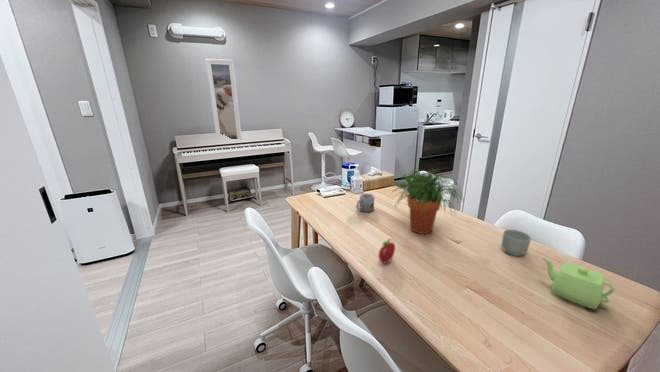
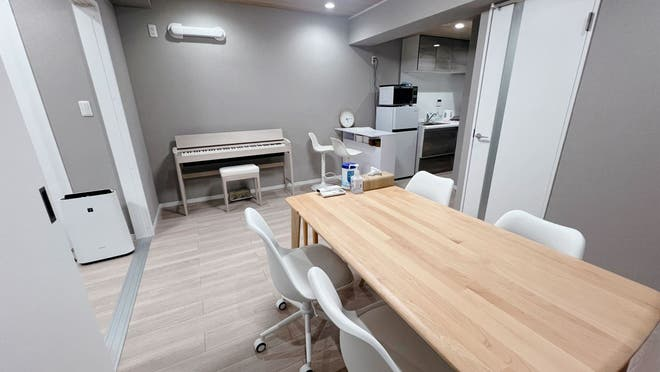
- mug (516, 242)
- potted plant (424, 201)
- mug (364, 203)
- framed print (225, 109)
- fruit (387, 250)
- teapot (573, 280)
